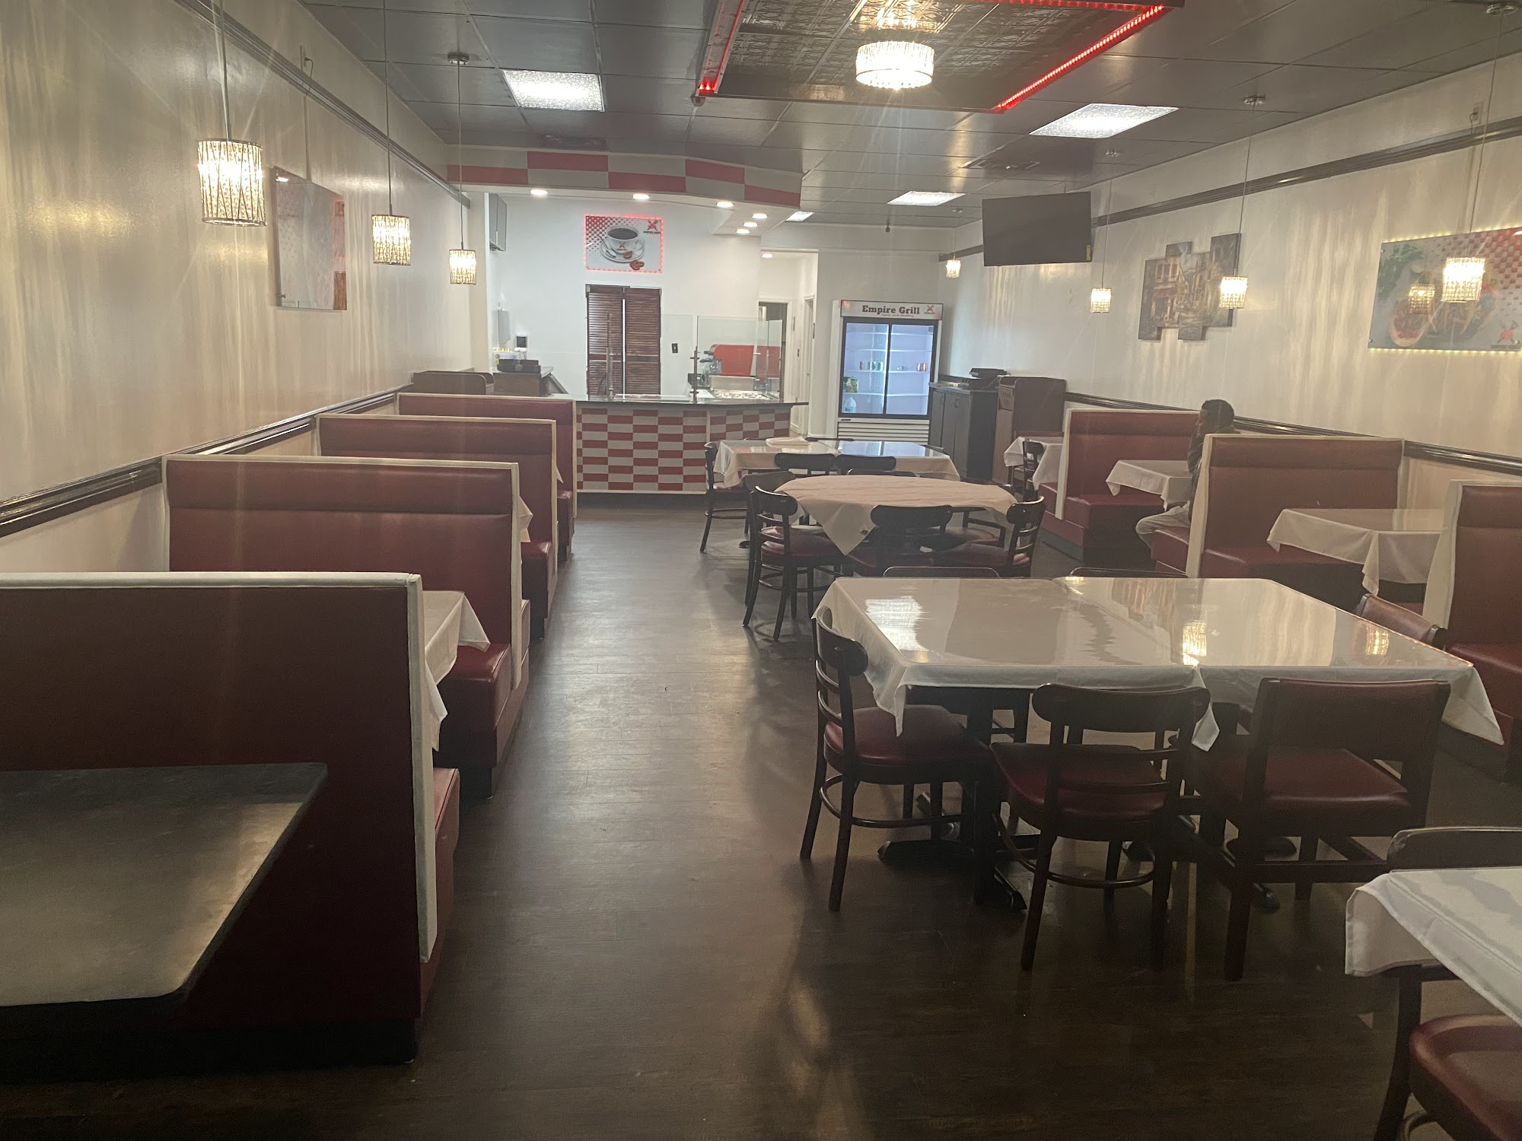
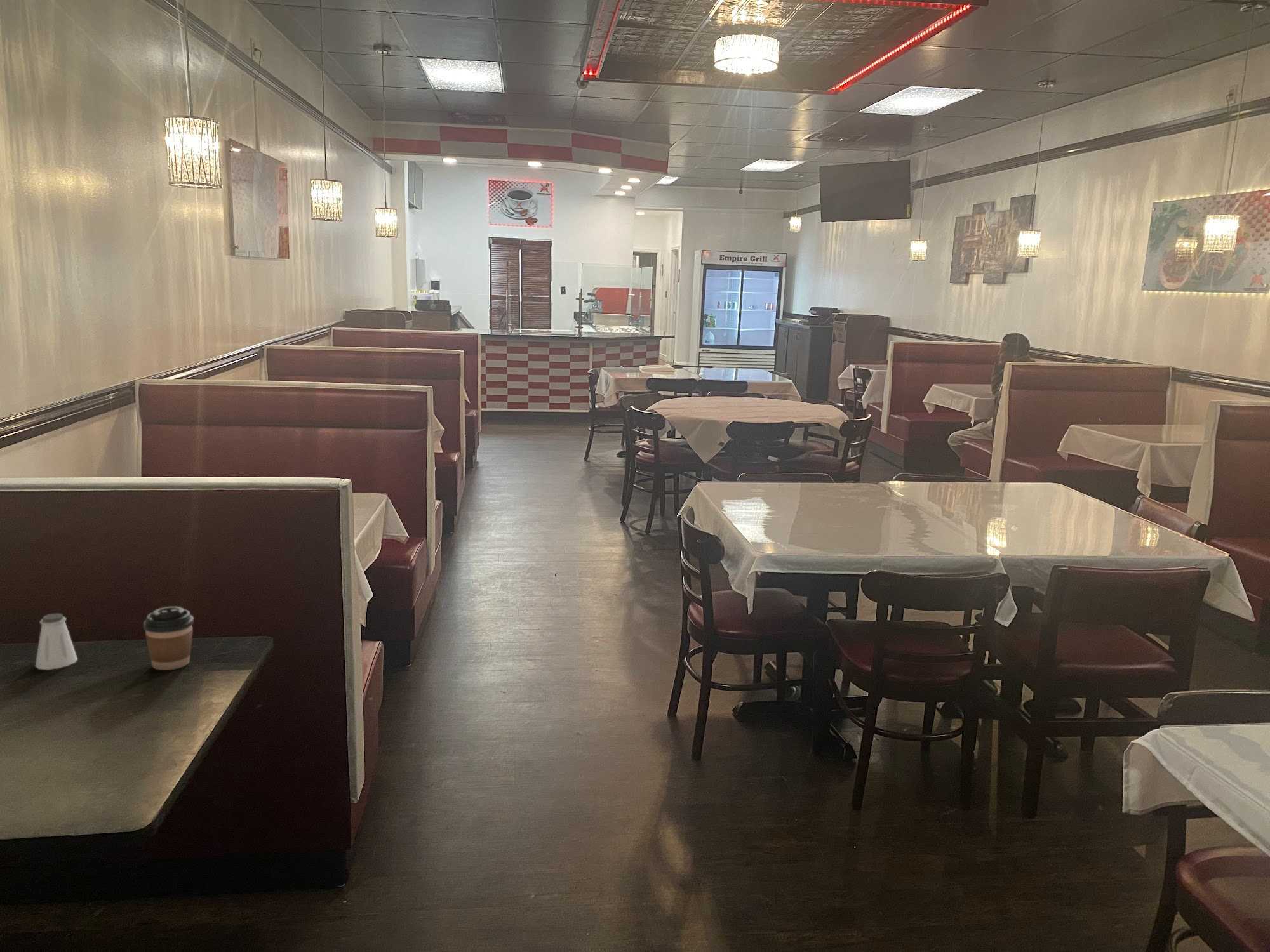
+ saltshaker (55, 639)
+ coffee cup (169, 635)
